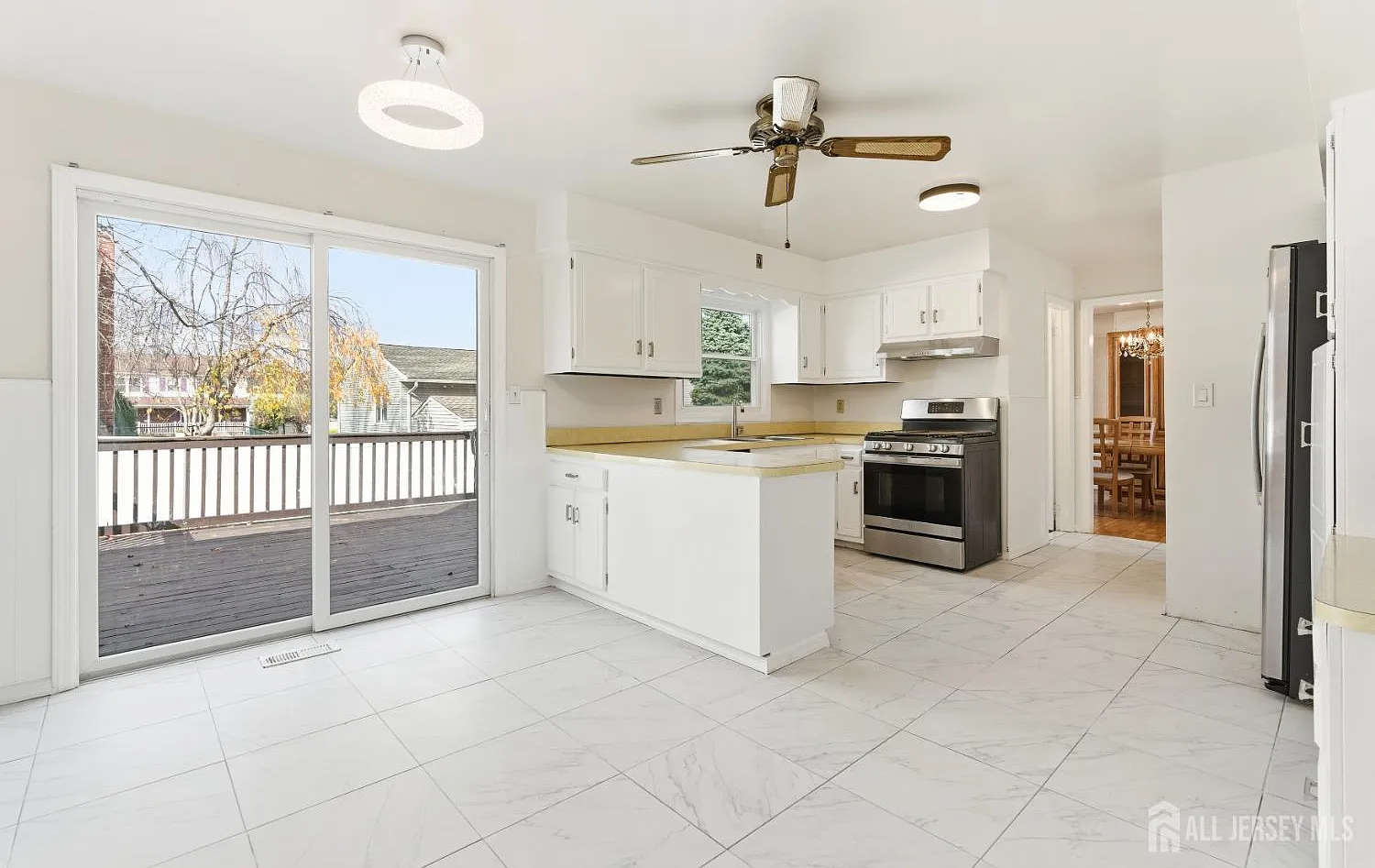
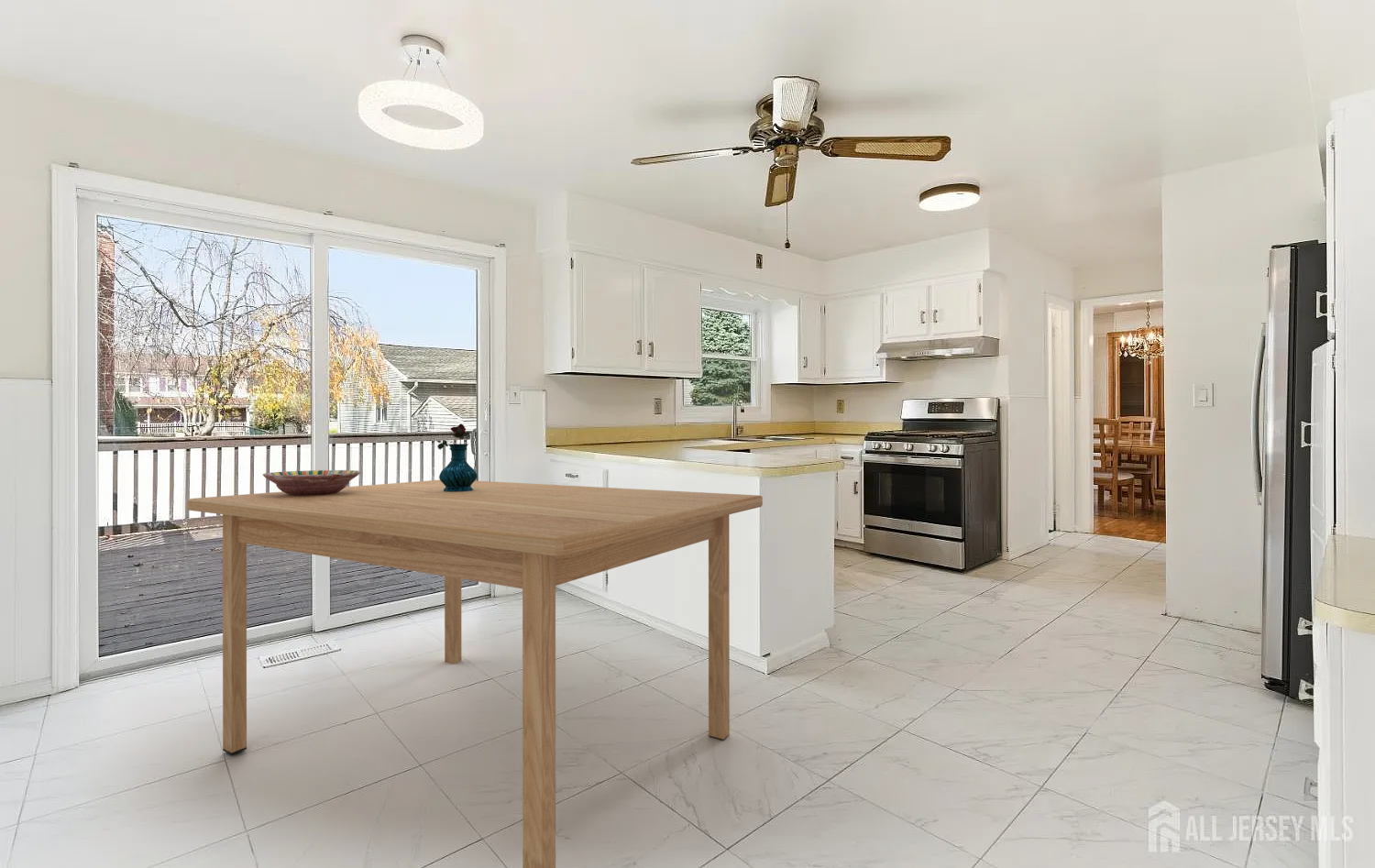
+ serving bowl (313, 482)
+ table (460, 619)
+ vase (456, 456)
